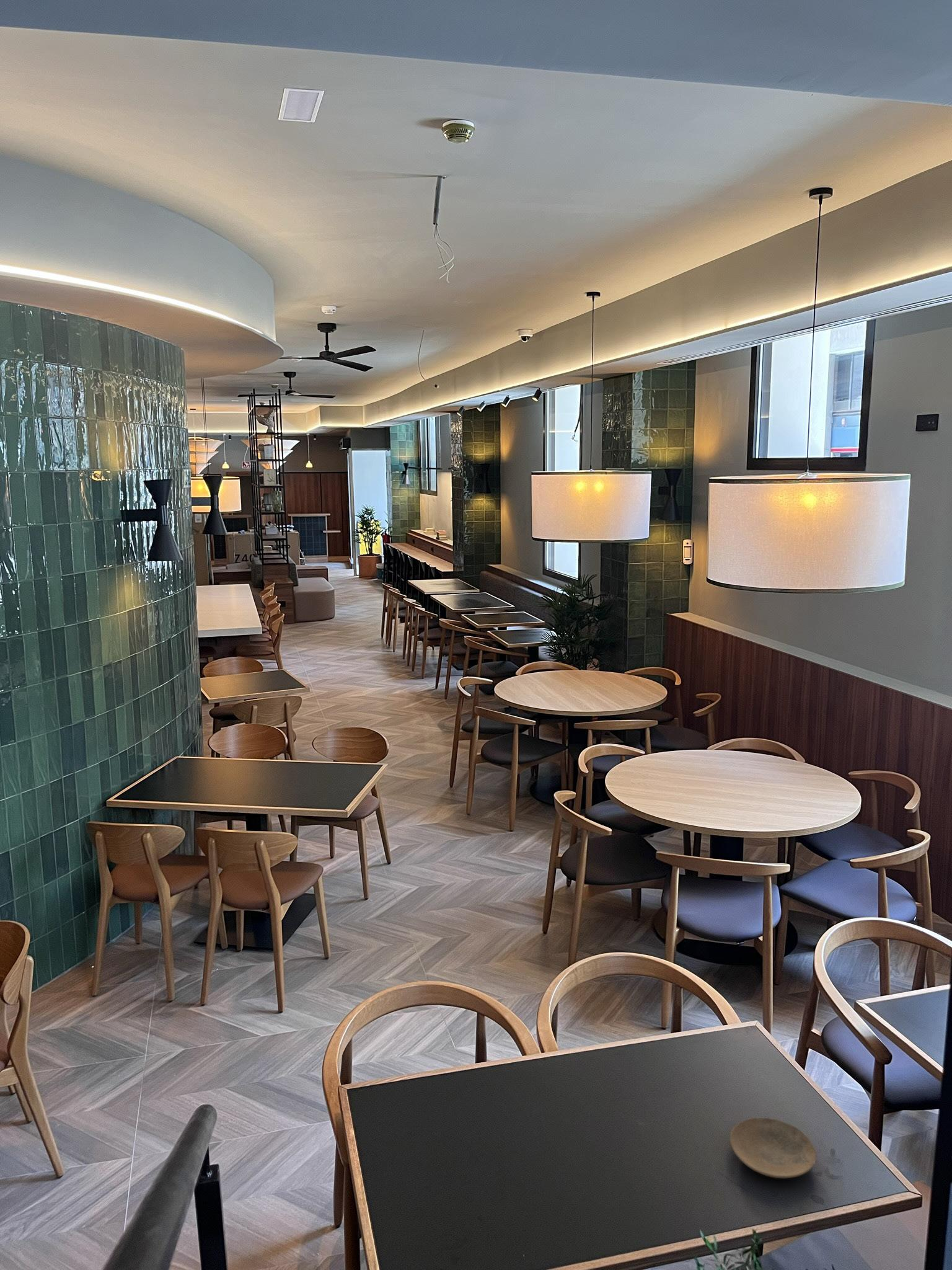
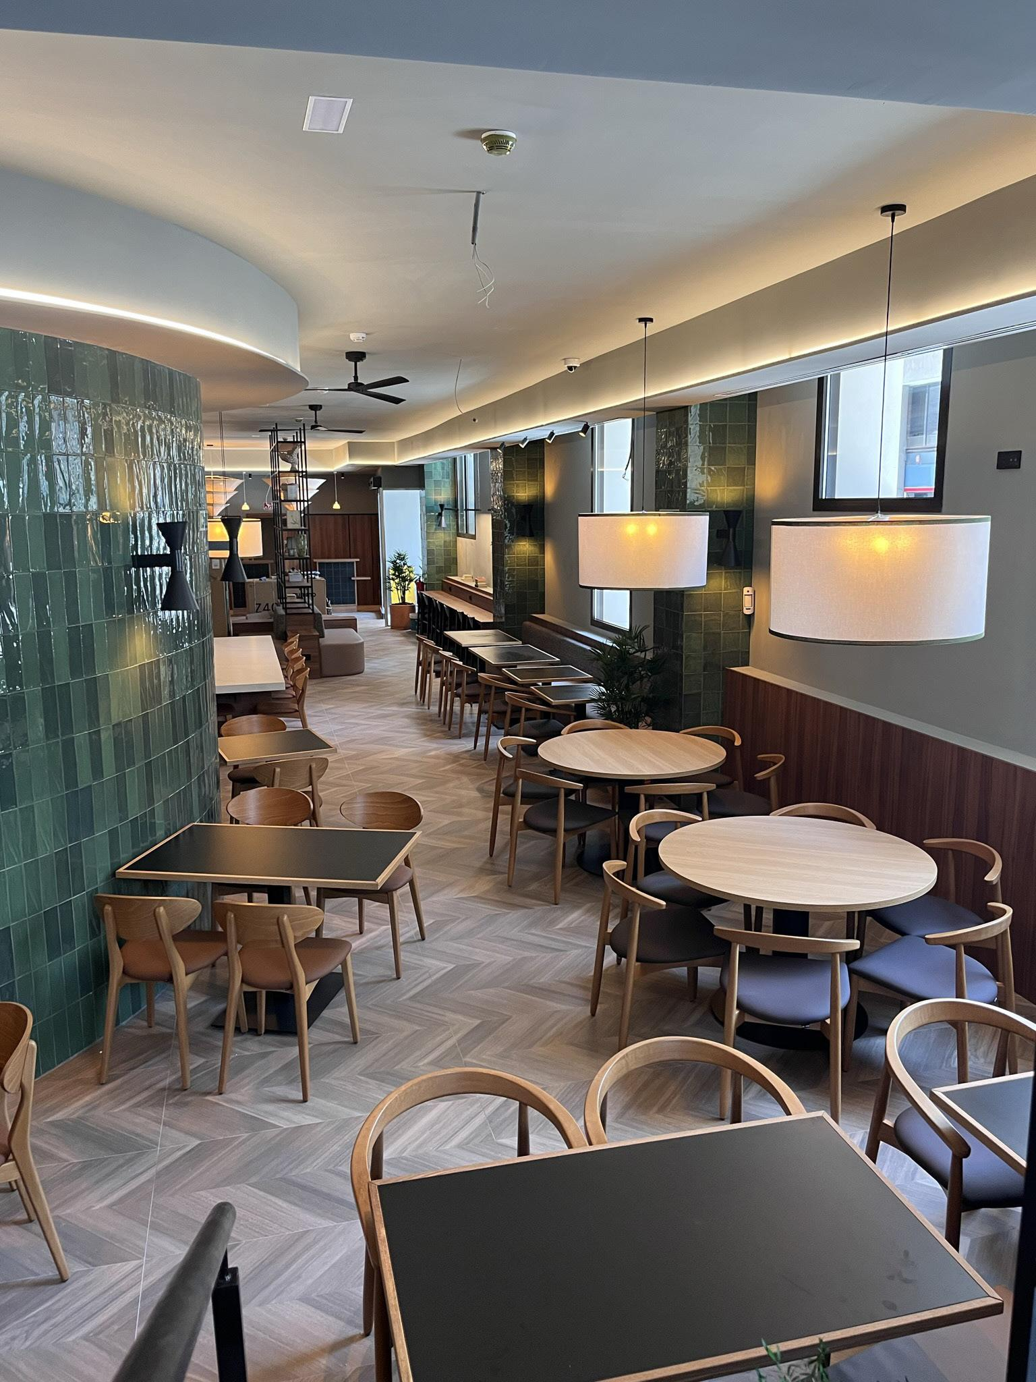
- plate (772, 1151)
